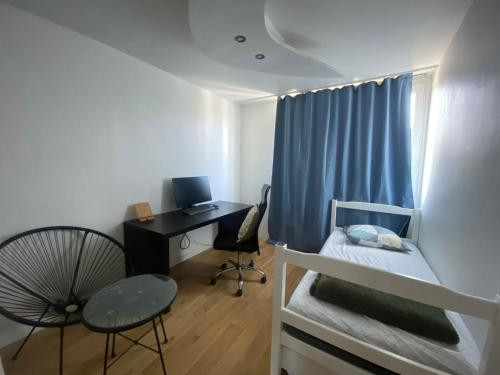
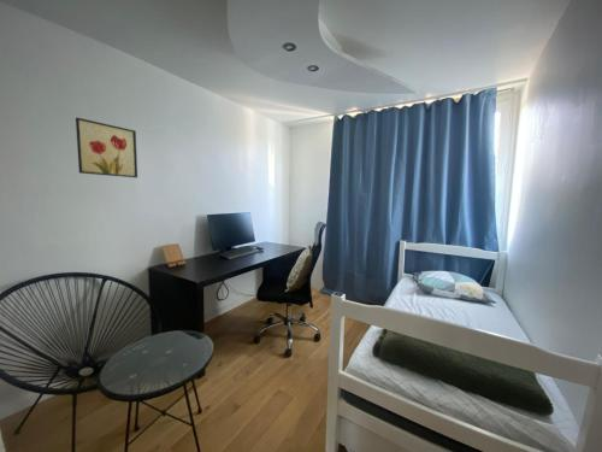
+ wall art (108, 149)
